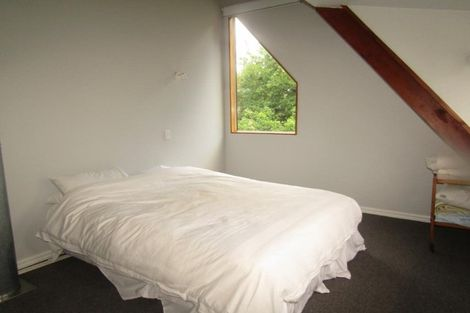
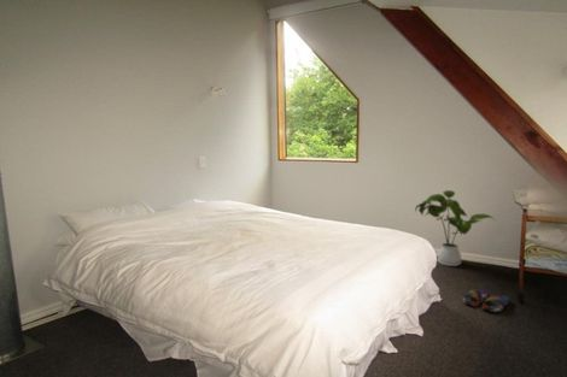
+ slippers (485, 298)
+ house plant (448, 229)
